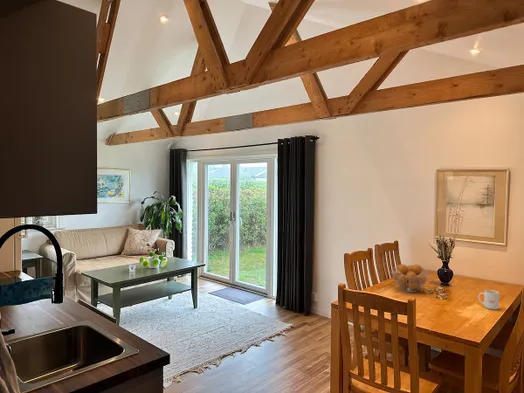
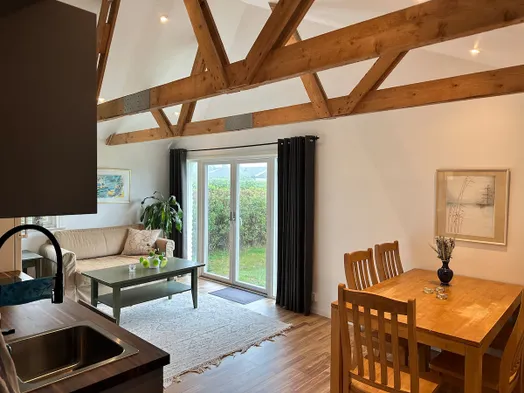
- mug (488, 299)
- fruit basket (409, 277)
